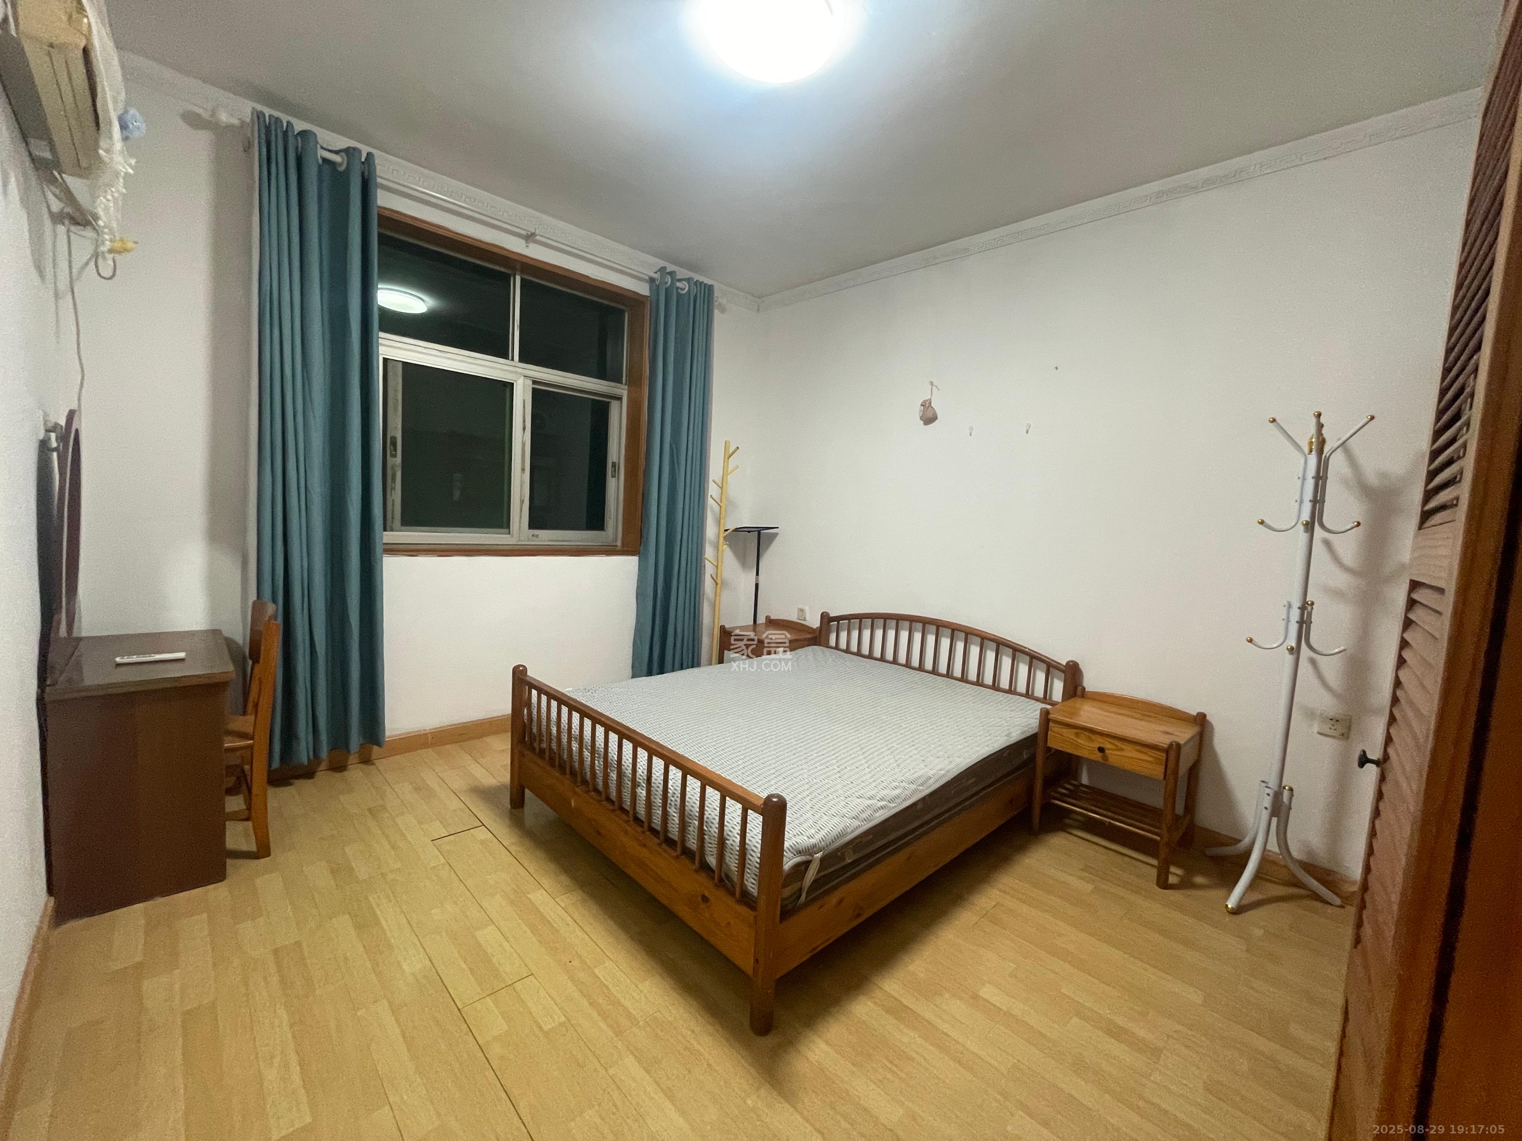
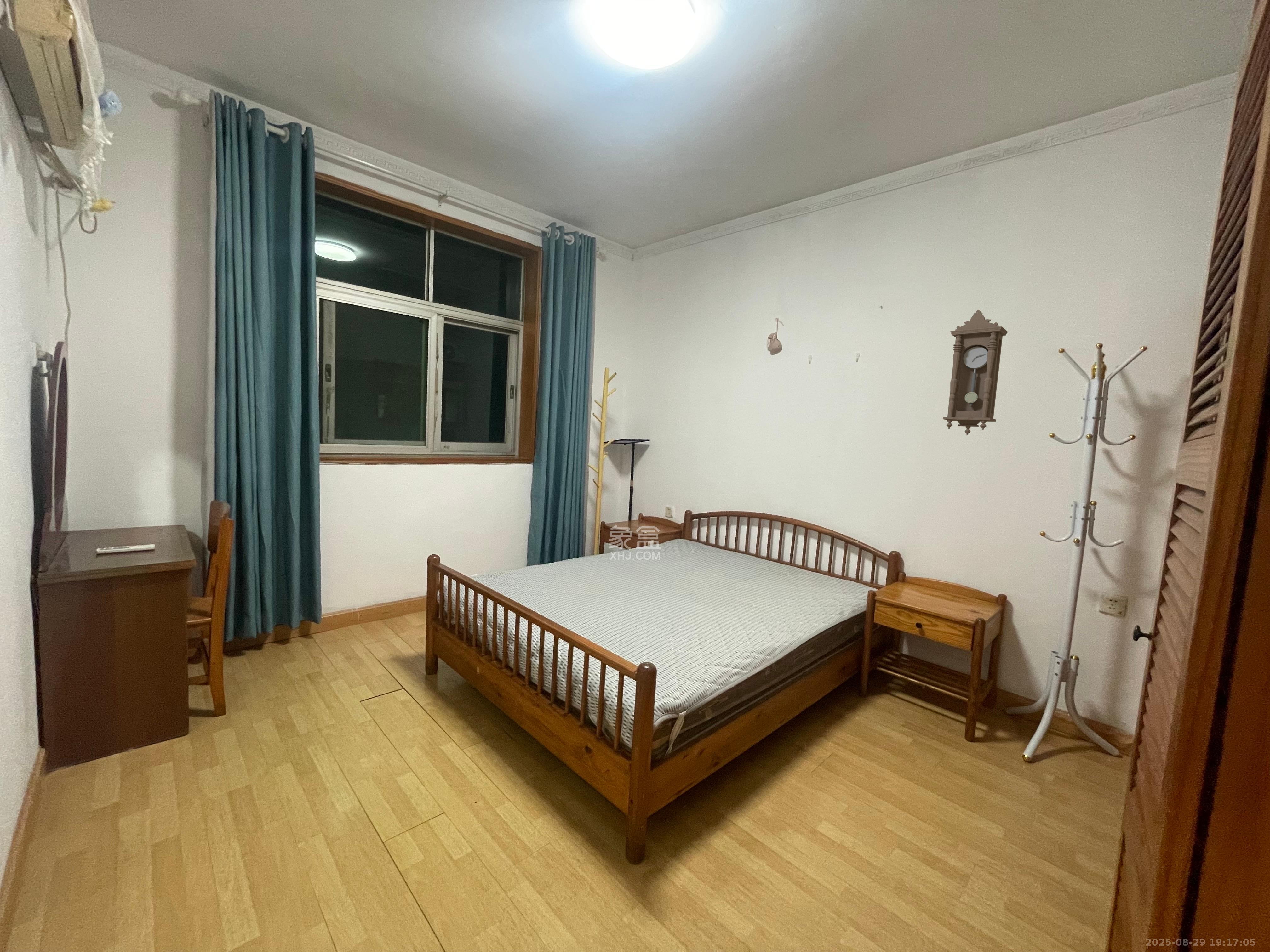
+ pendulum clock (974, 374)
